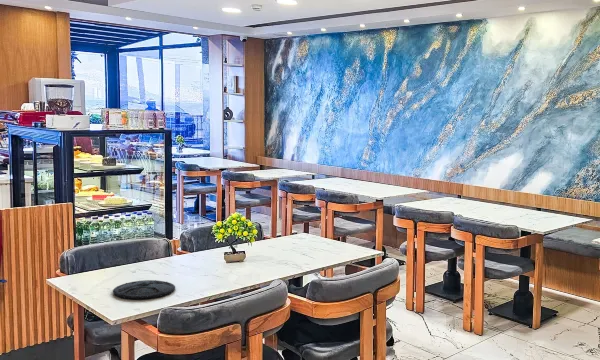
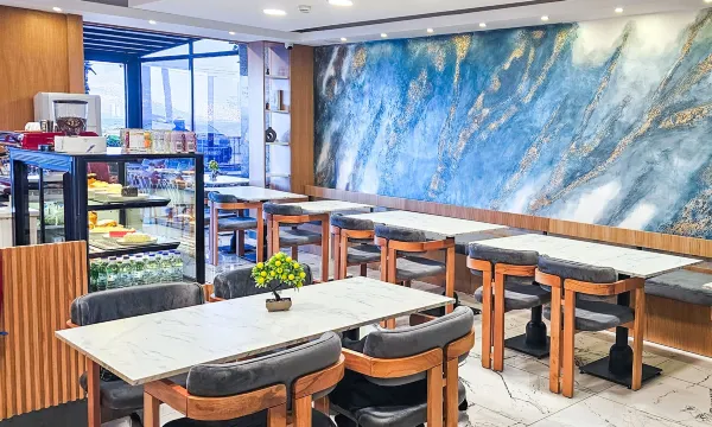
- plate (144, 286)
